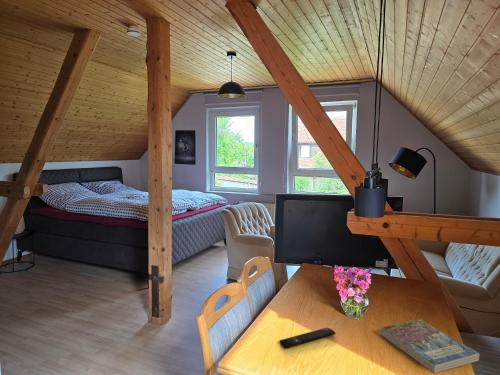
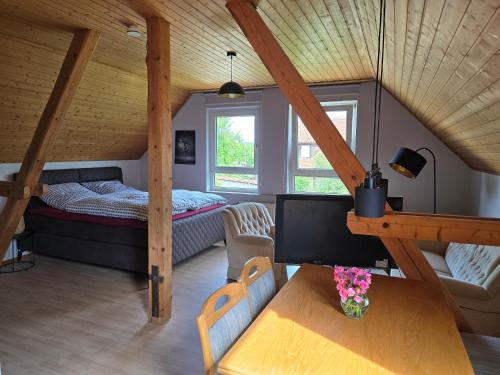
- remote control (308, 337)
- book (426, 343)
